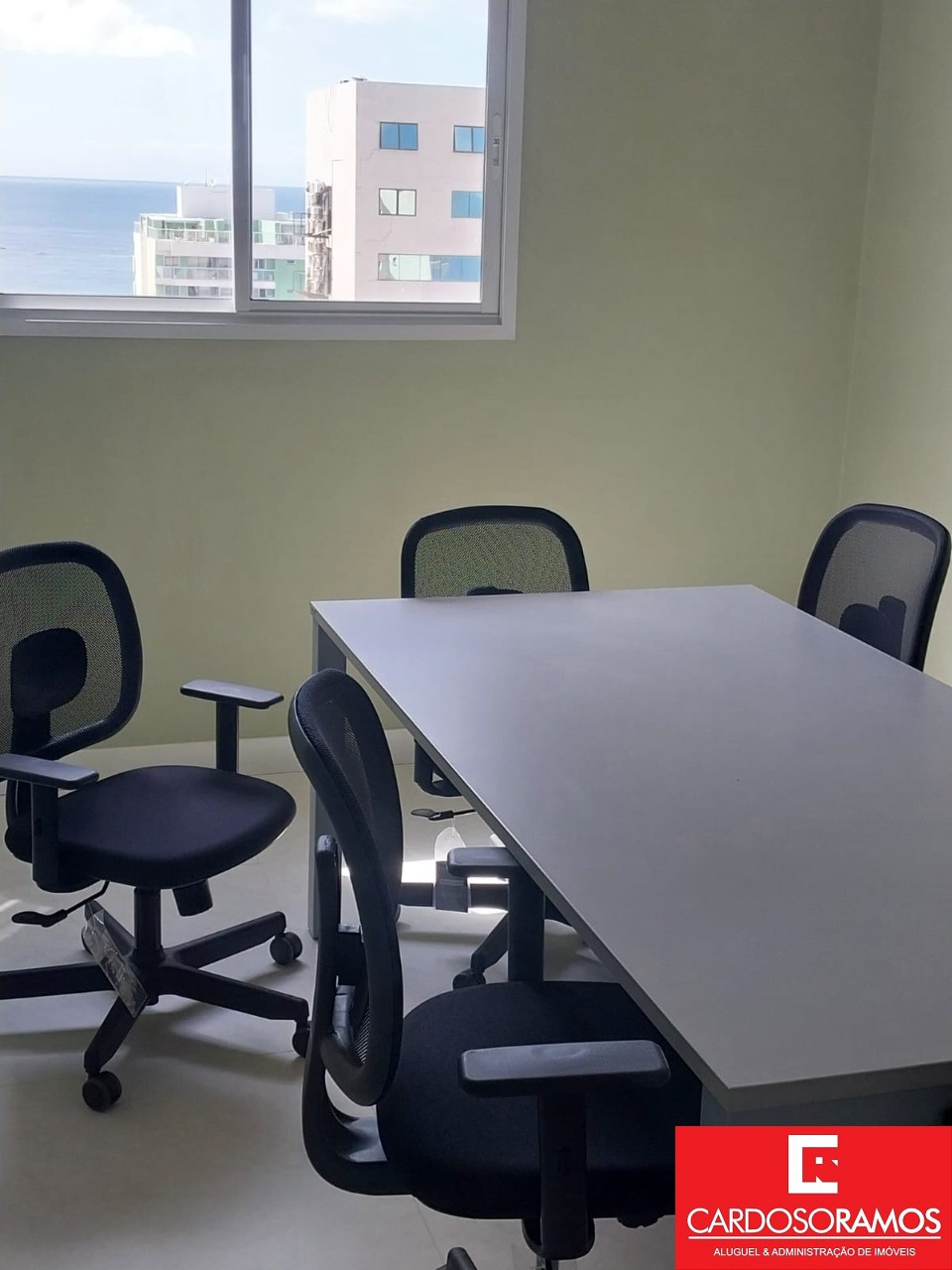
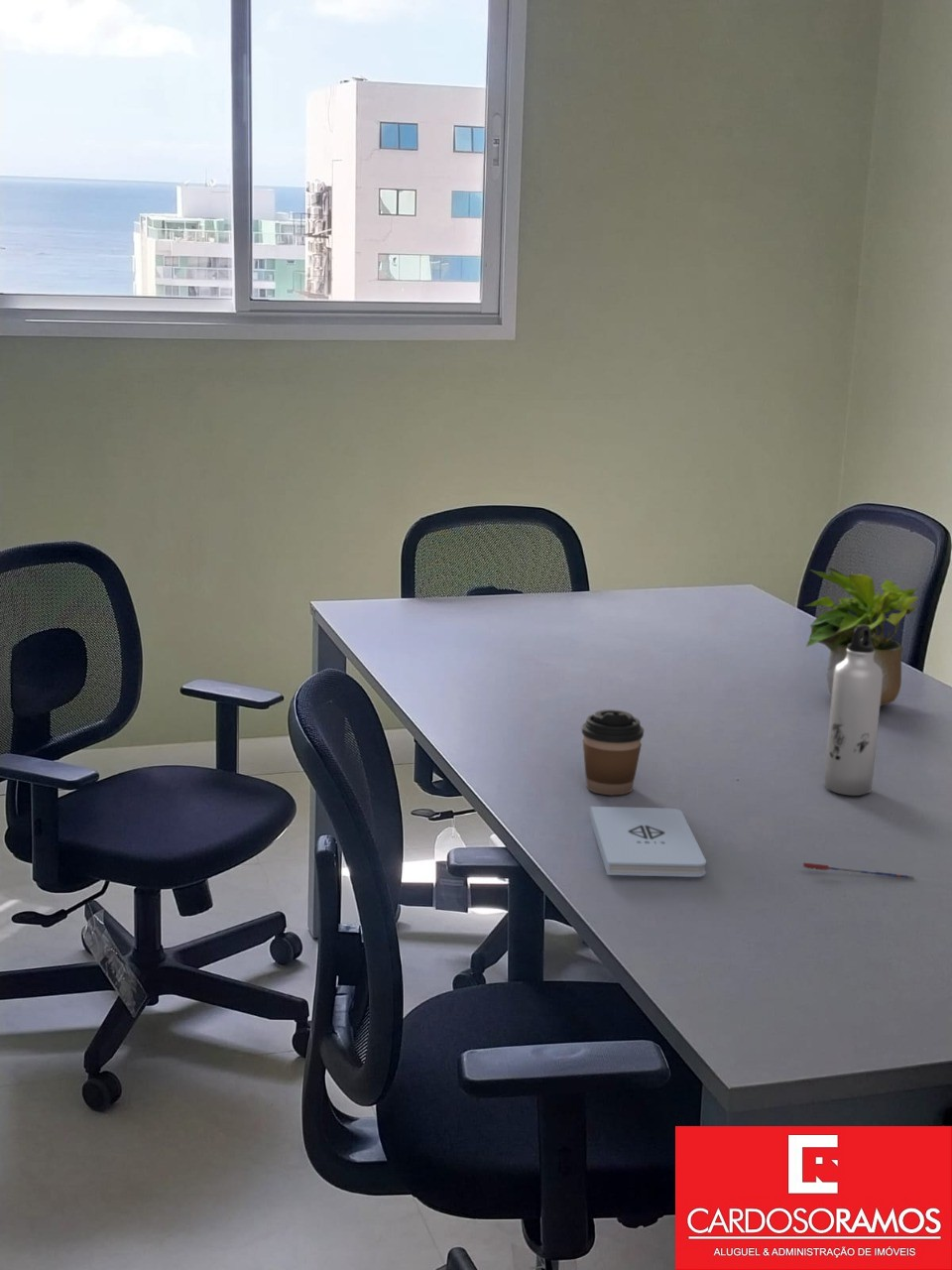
+ potted plant (861, 635)
+ pen (859, 870)
+ water bottle (855, 707)
+ notepad (646, 839)
+ coffee cup (611, 748)
